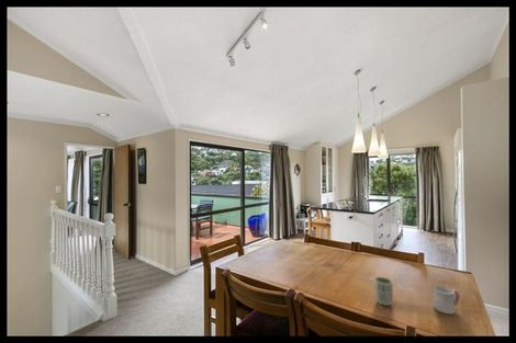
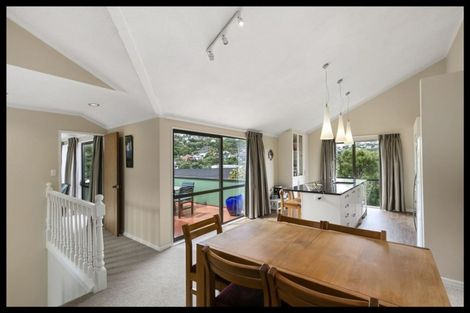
- cup (383, 290)
- cup (447, 299)
